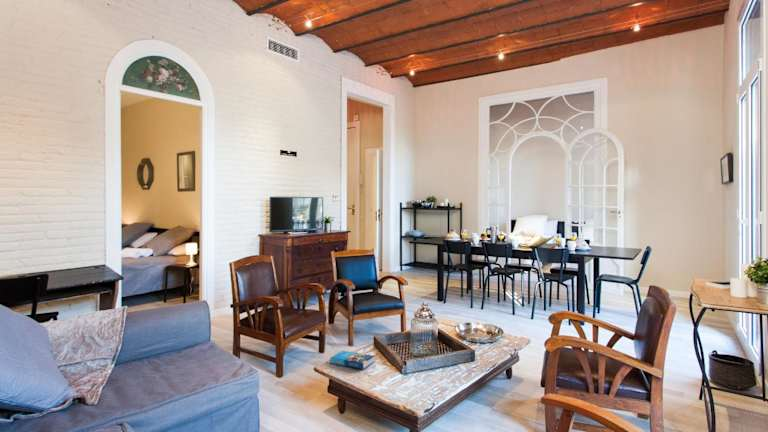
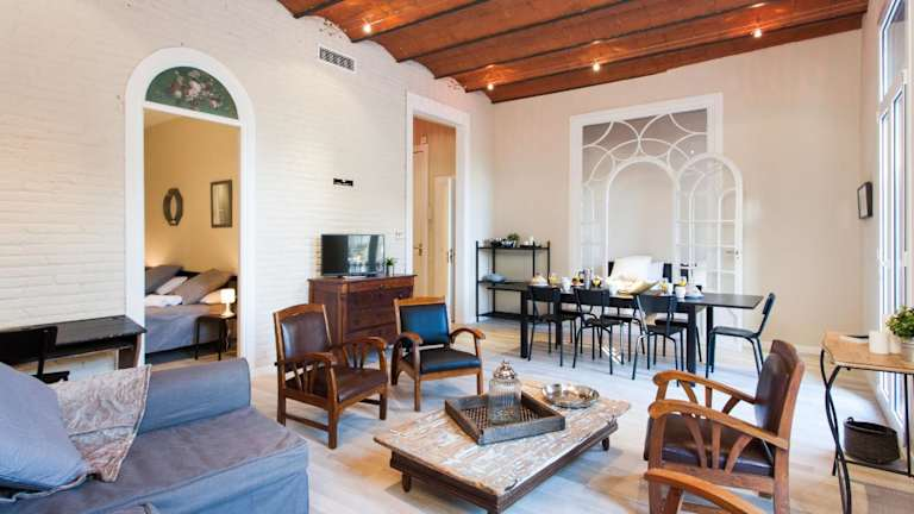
- book (352, 359)
